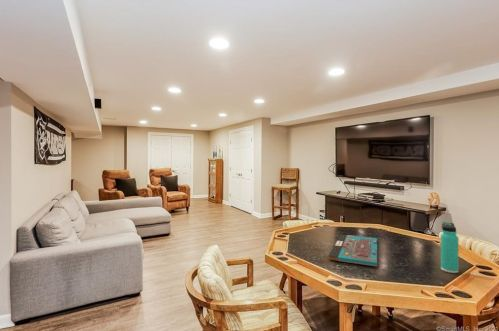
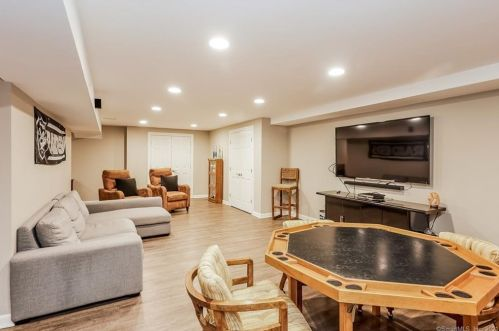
- board game (355, 246)
- thermos bottle (449, 246)
